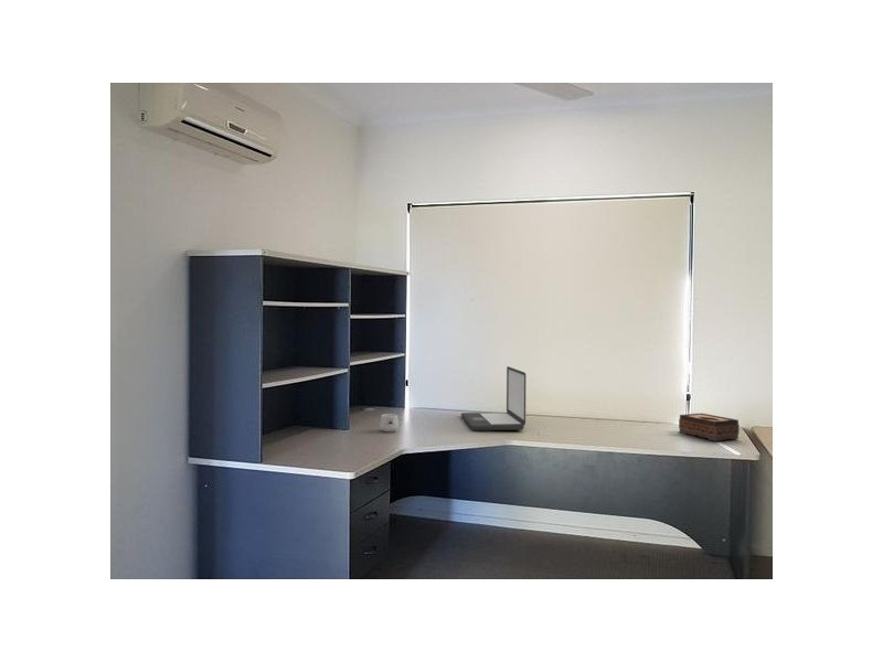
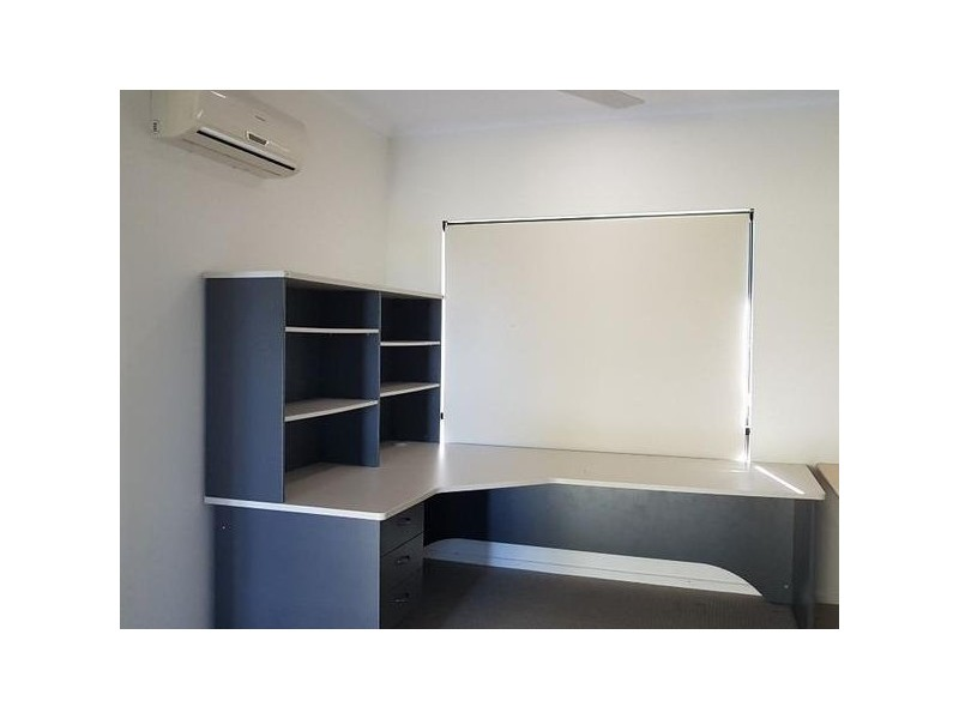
- tissue box (708, 426)
- laptop (507, 396)
- mug (391, 423)
